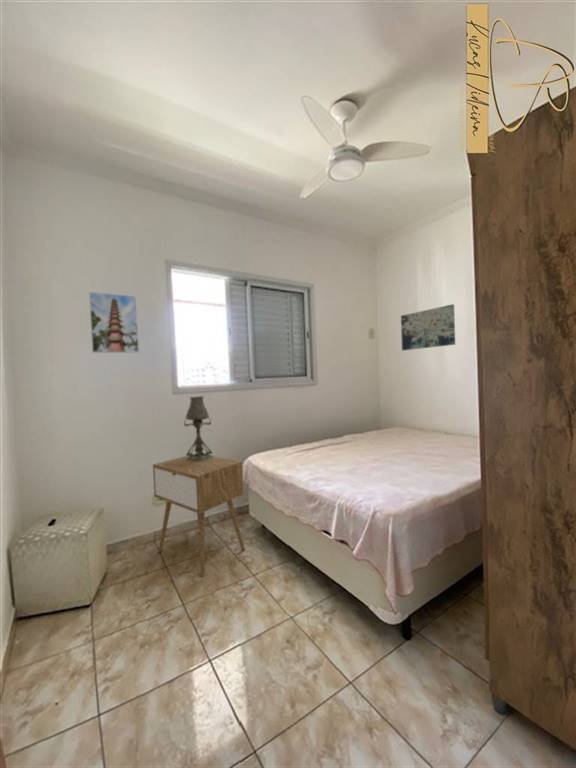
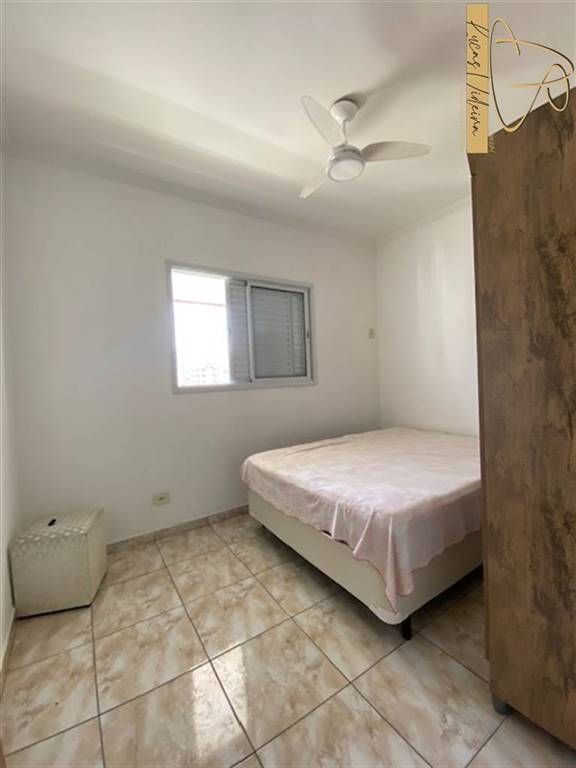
- table lamp (197, 427)
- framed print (114, 323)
- wall art (426, 329)
- nightstand (199, 506)
